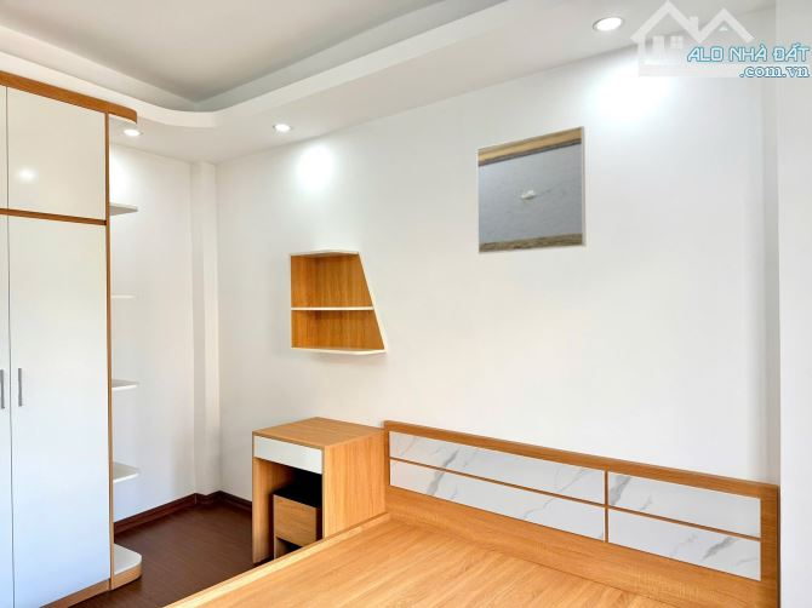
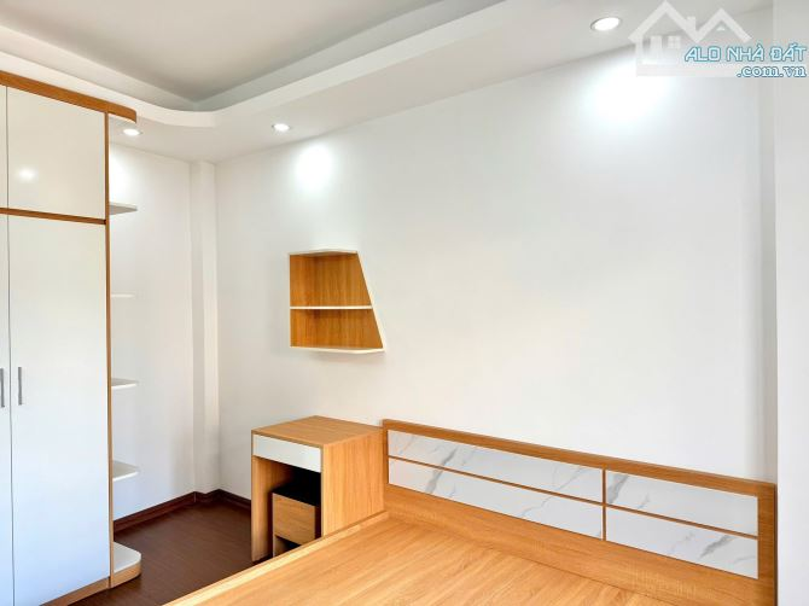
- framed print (527, 194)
